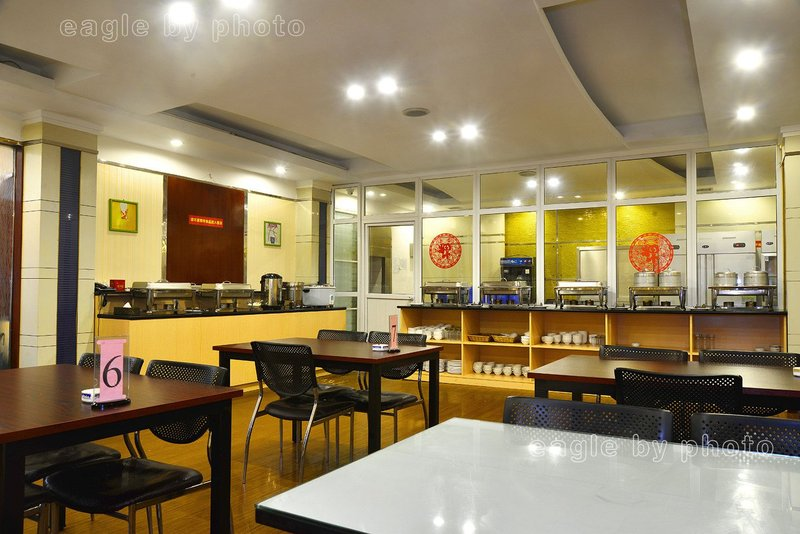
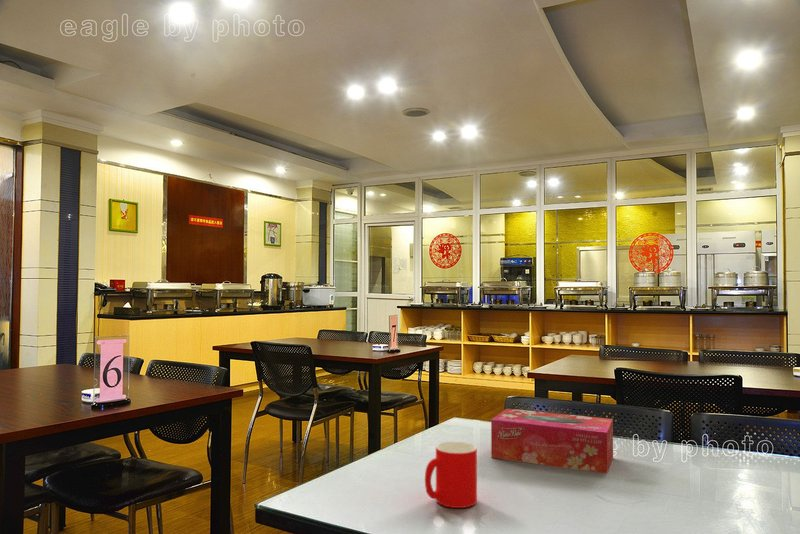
+ tissue box (552, 438)
+ cup (449, 475)
